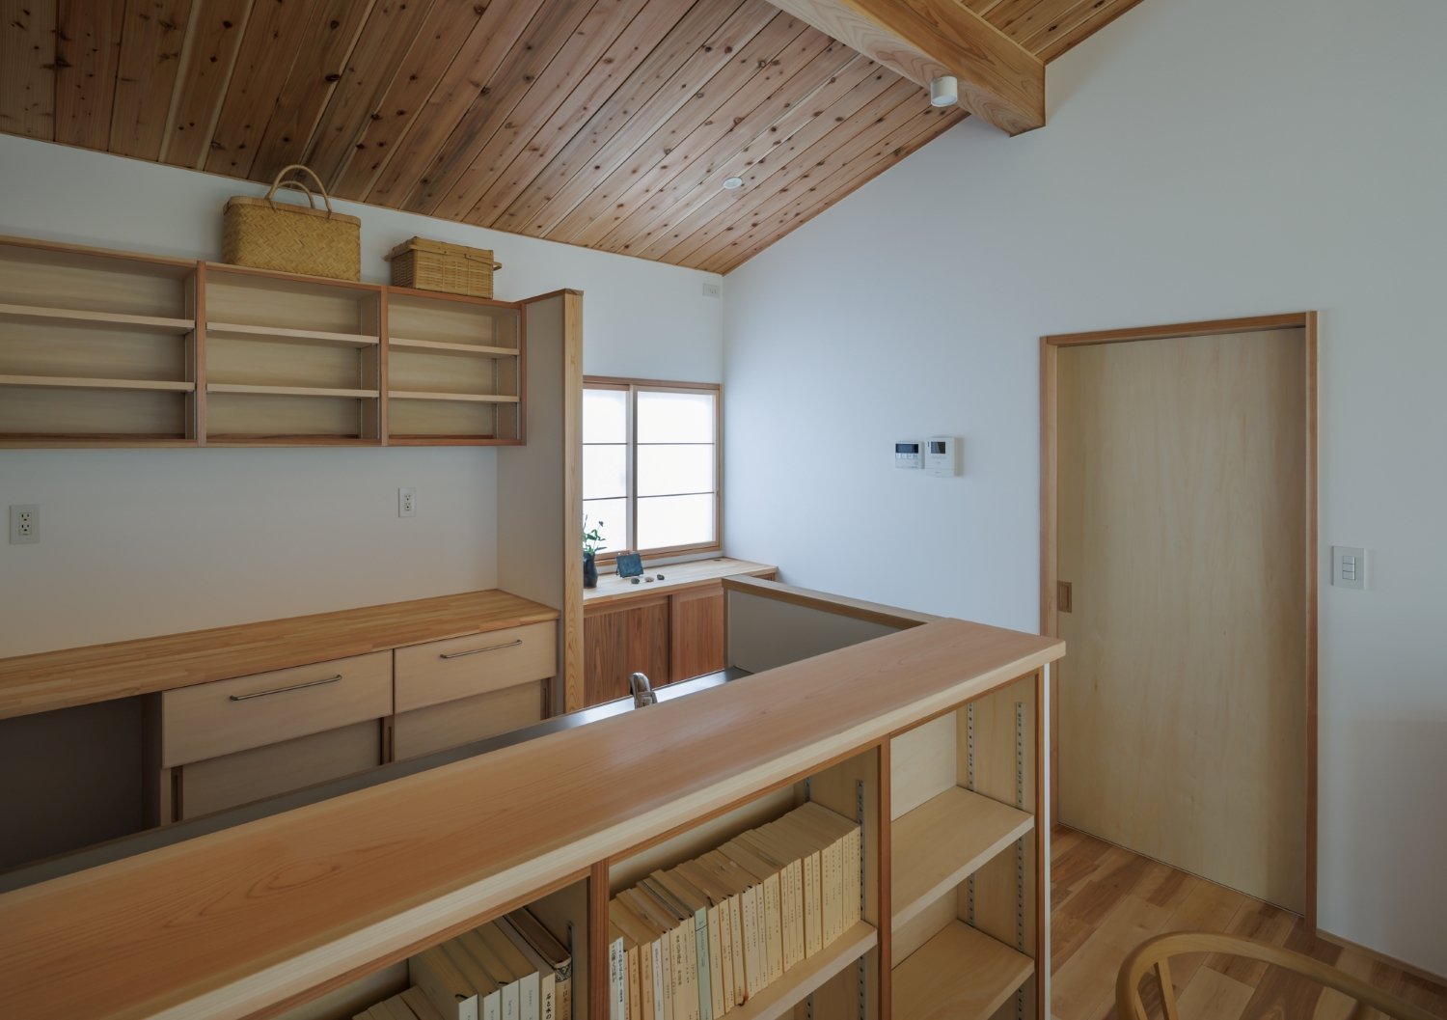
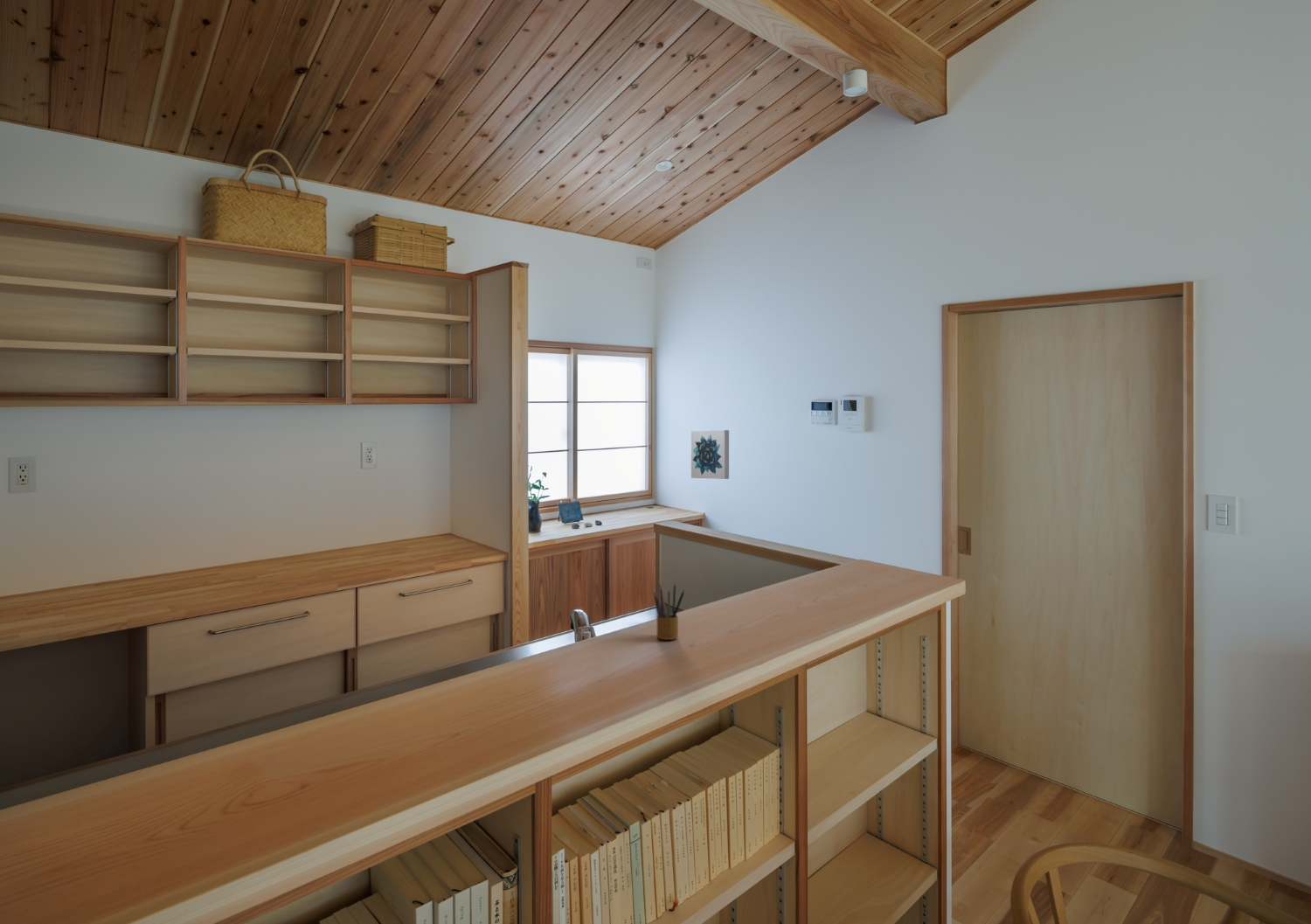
+ wall art (710, 455)
+ pencil box (669, 611)
